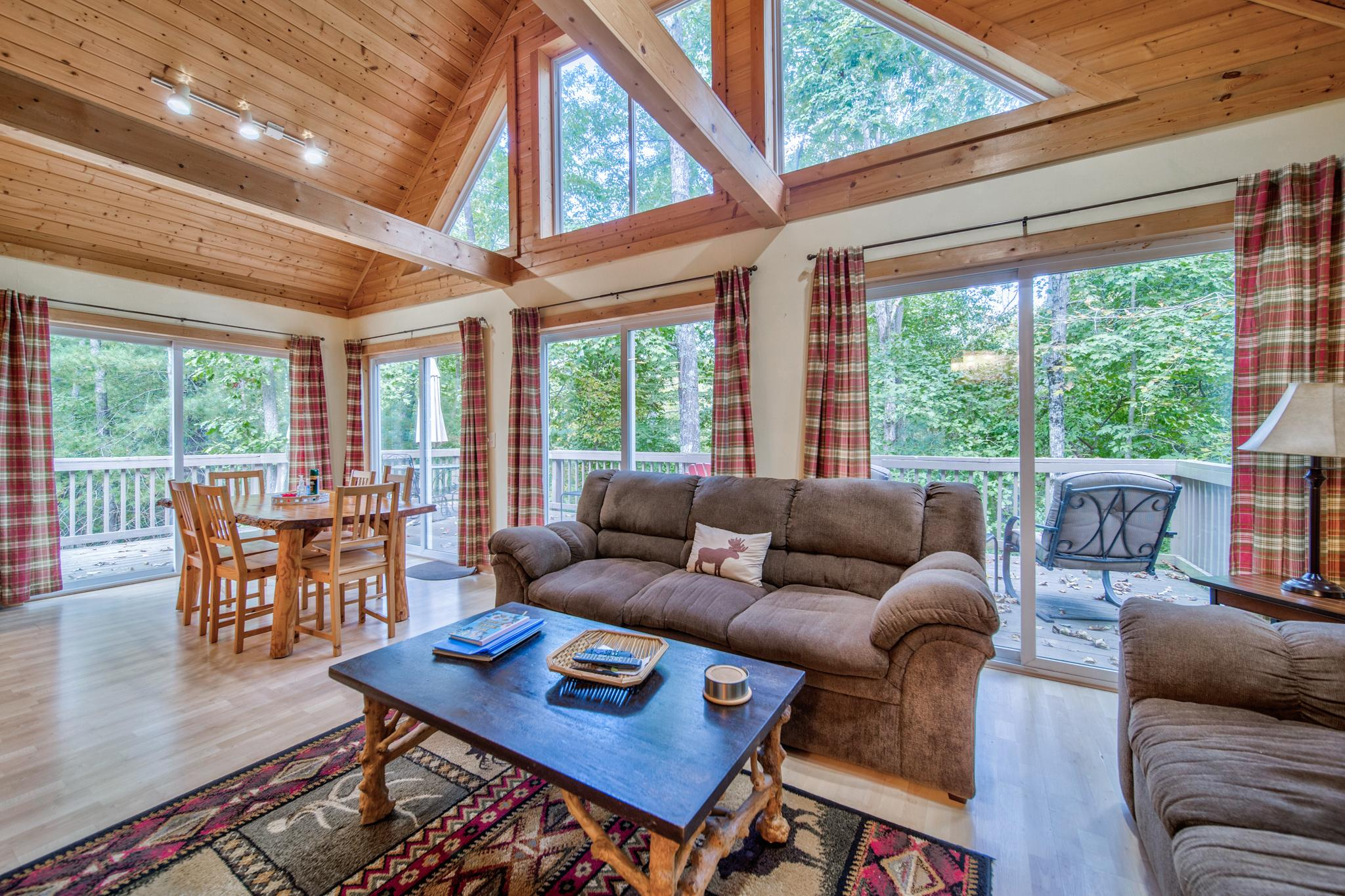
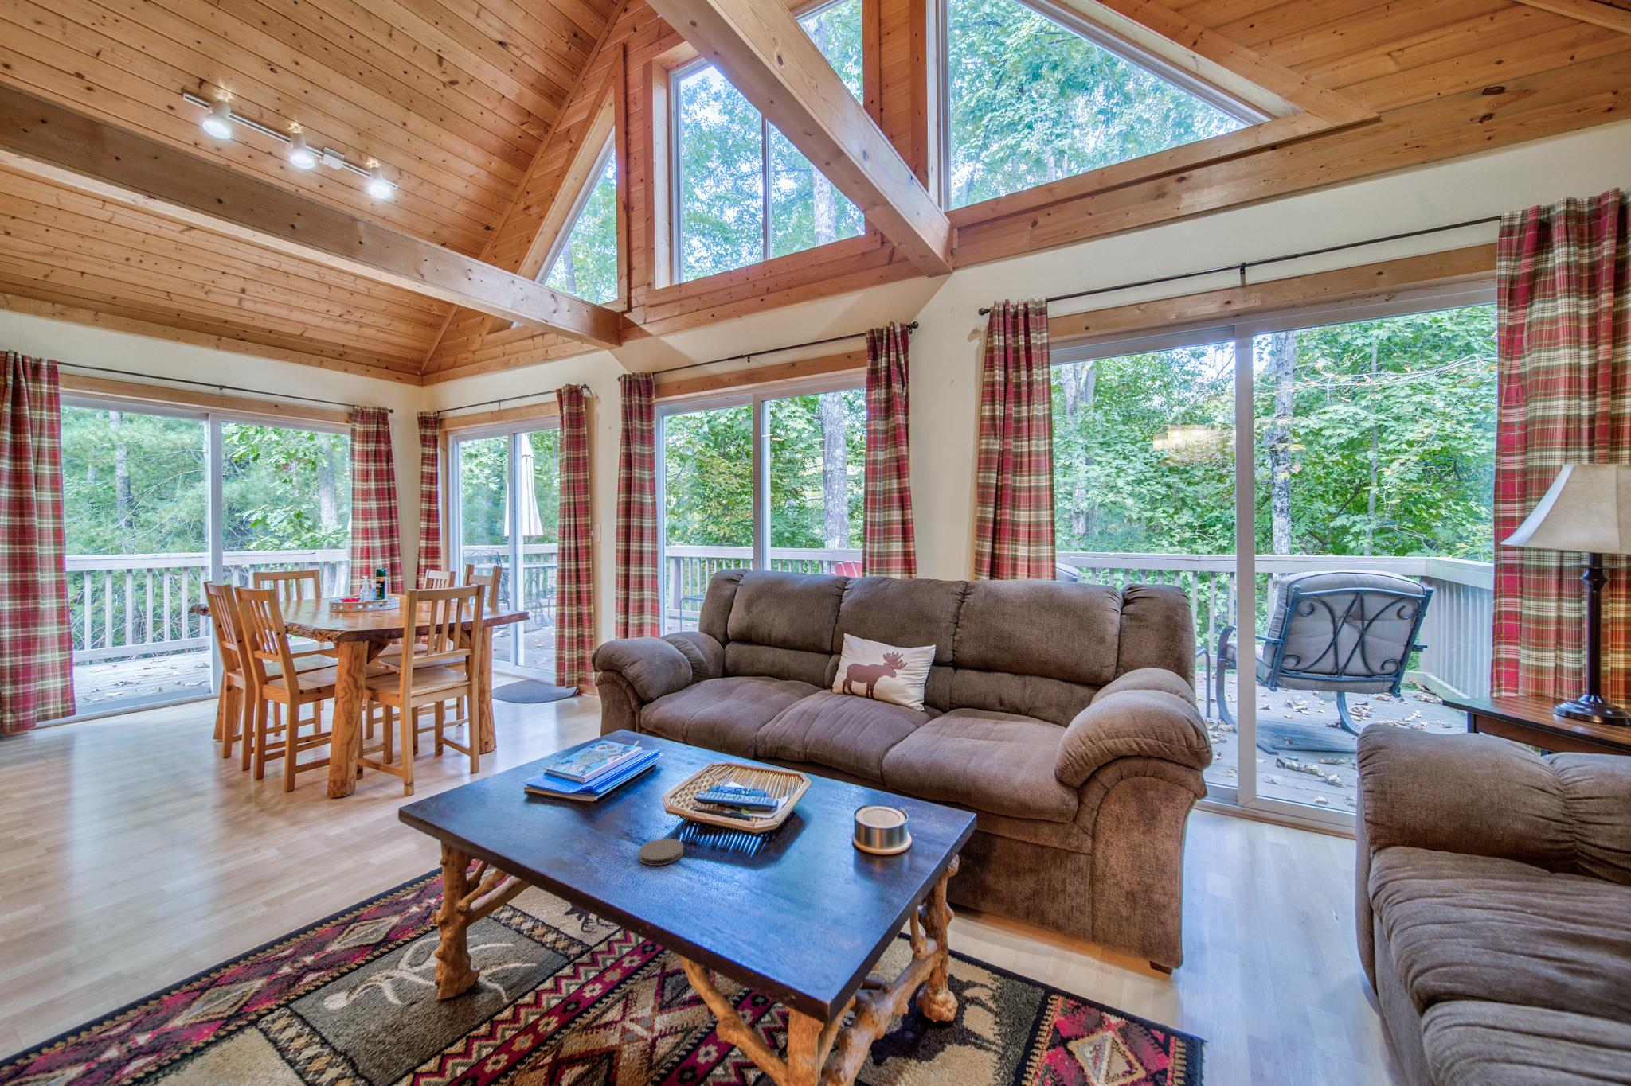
+ coaster (661, 851)
